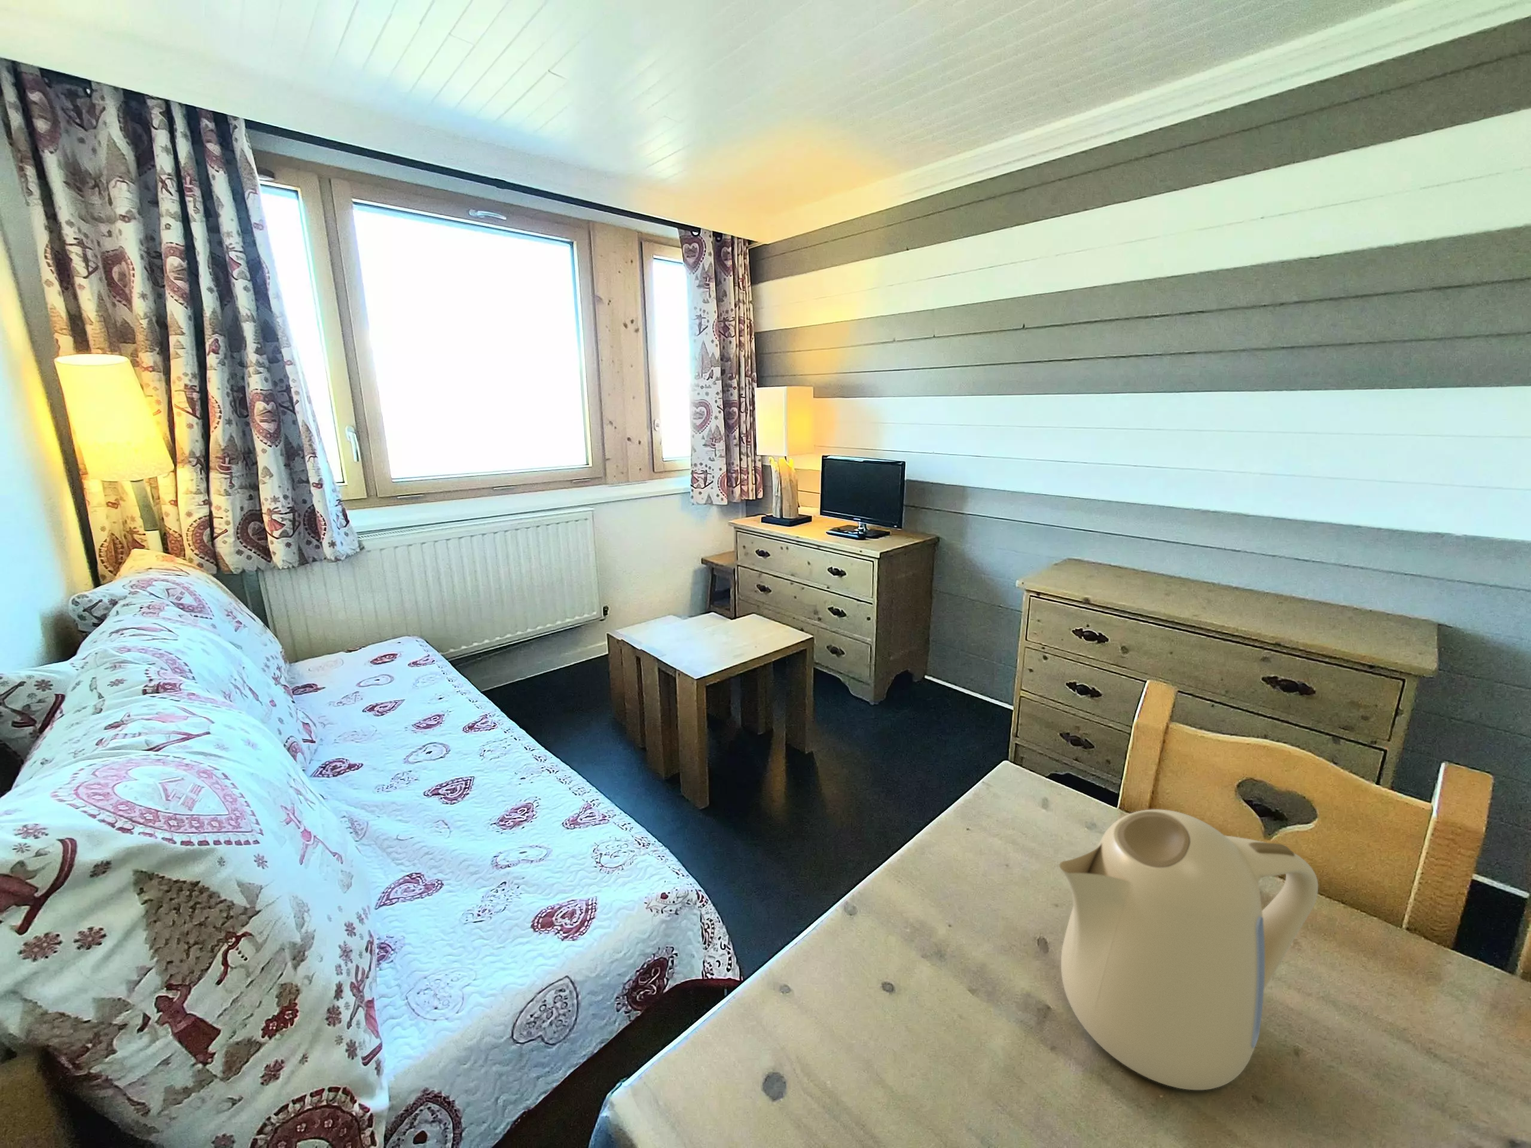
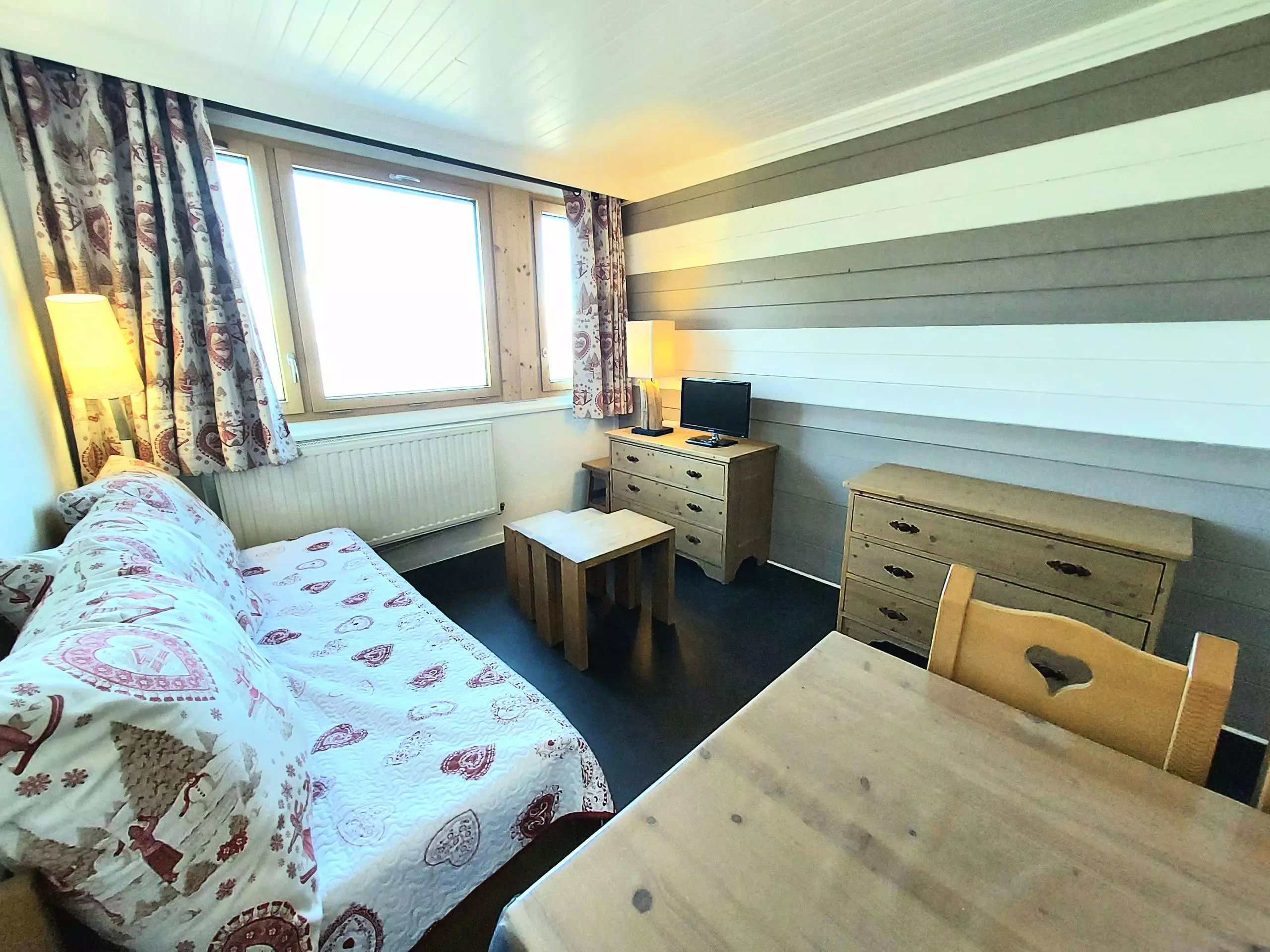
- kettle (1174, 924)
